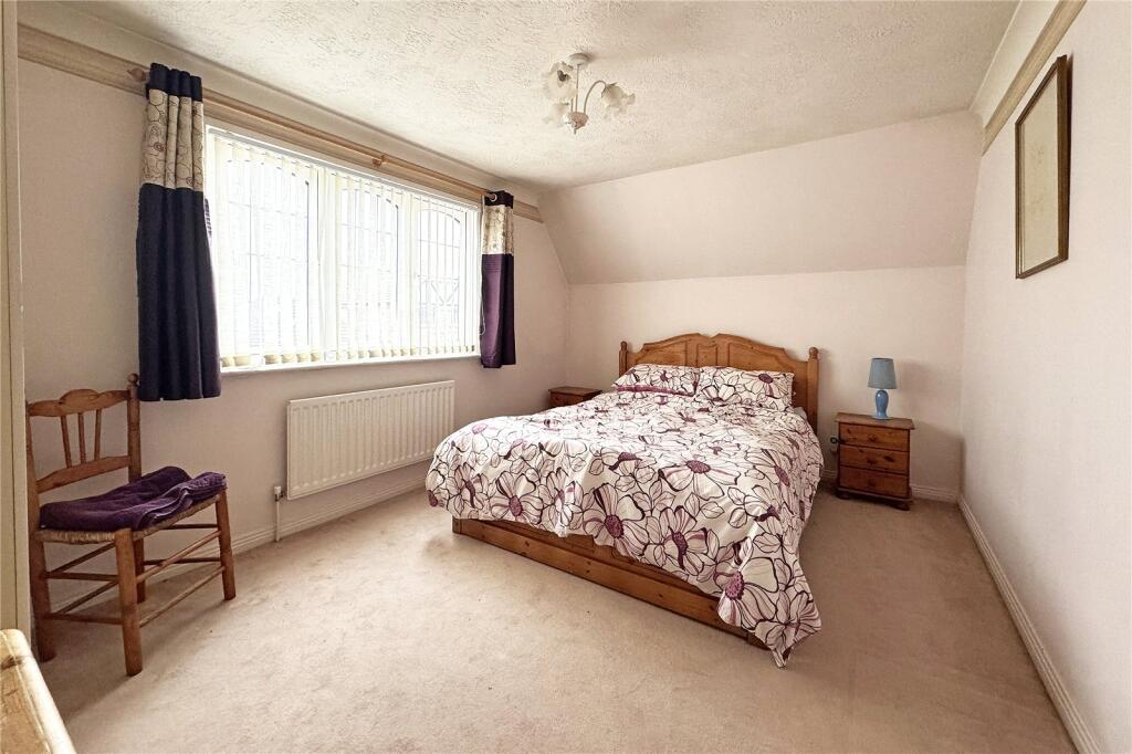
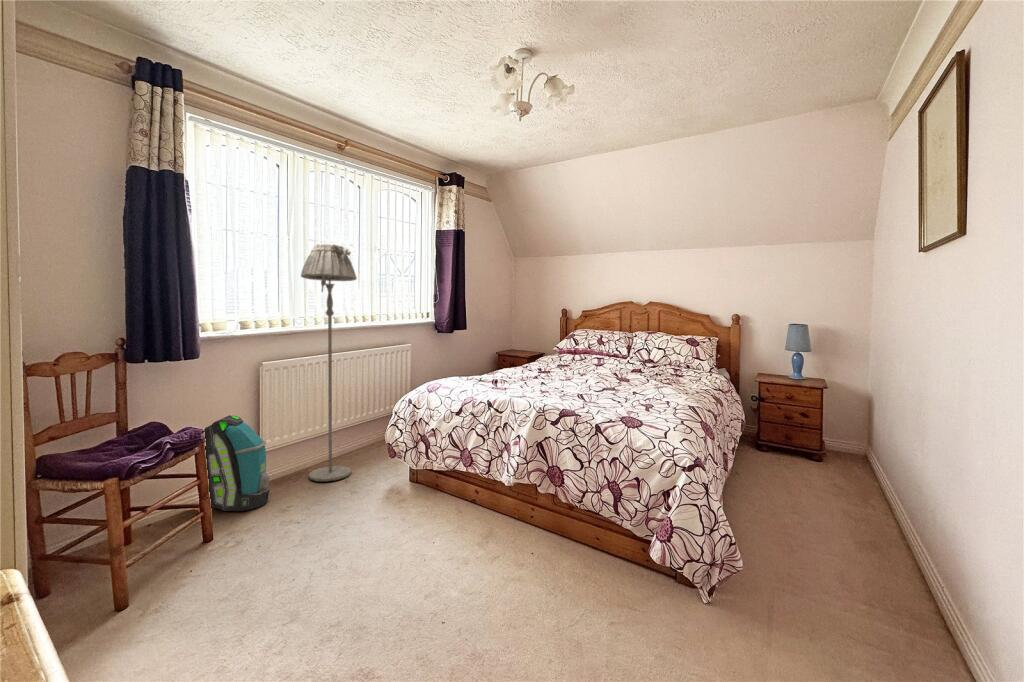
+ floor lamp (329, 361)
+ backpack (235, 460)
